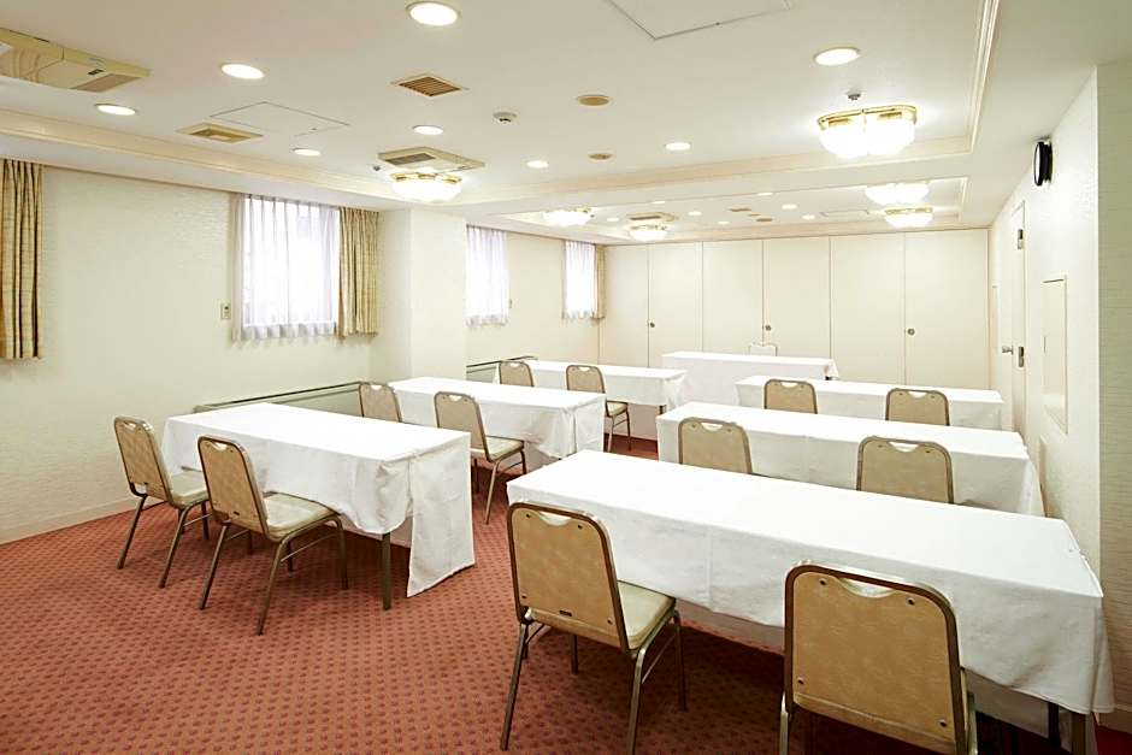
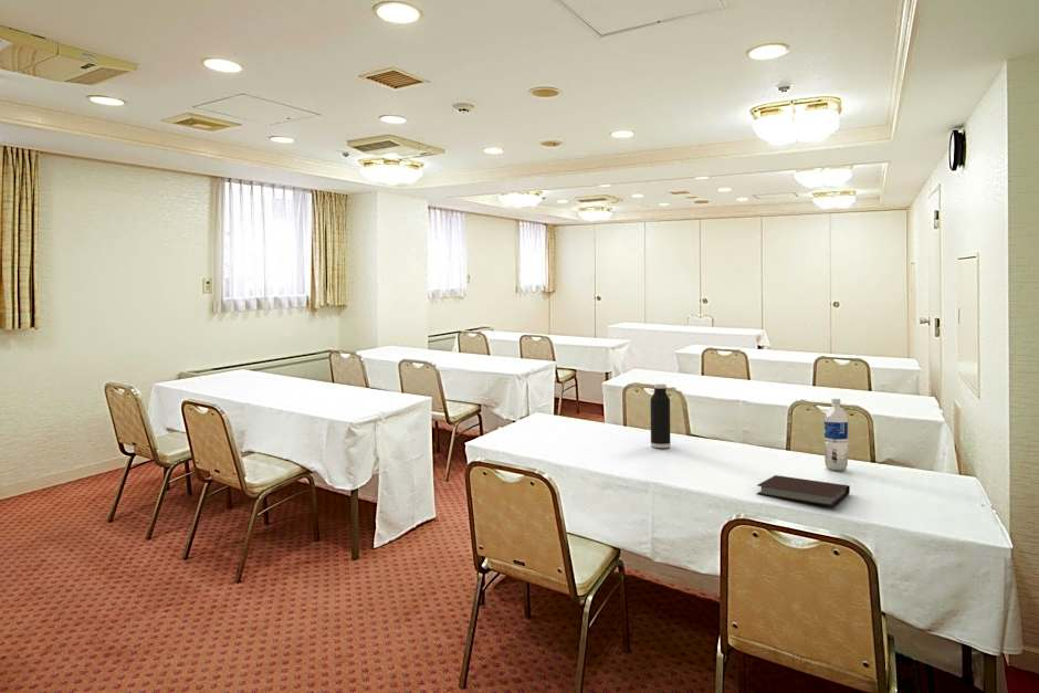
+ water bottle (836, 433)
+ notebook (802, 489)
+ water bottle (660, 414)
